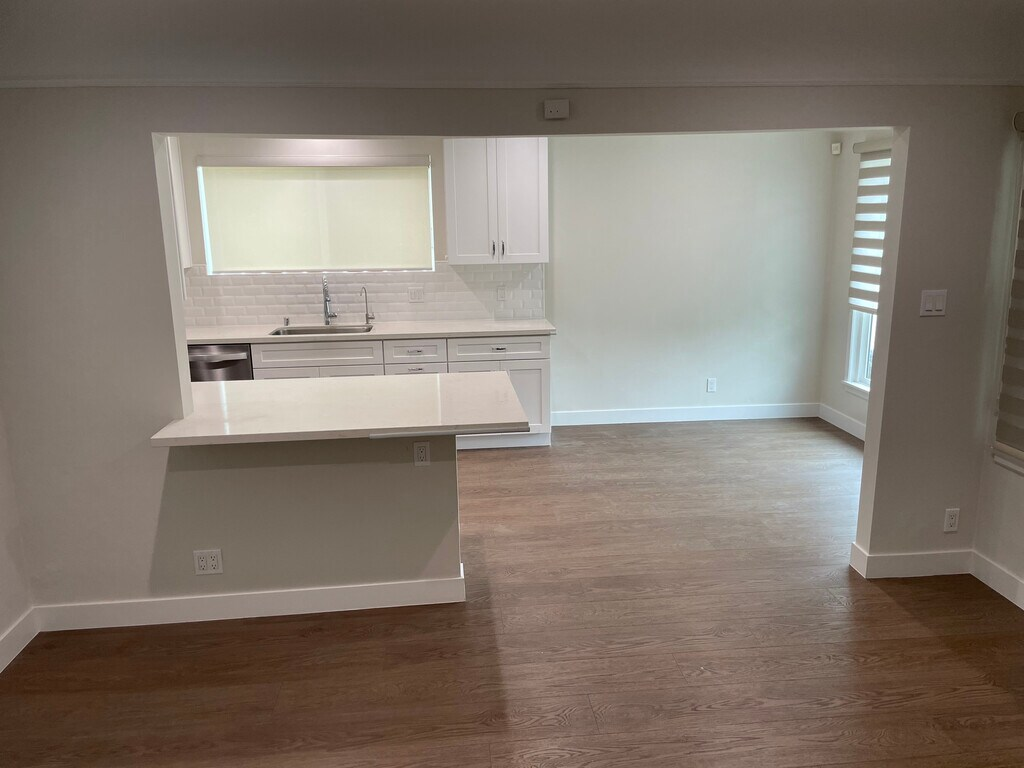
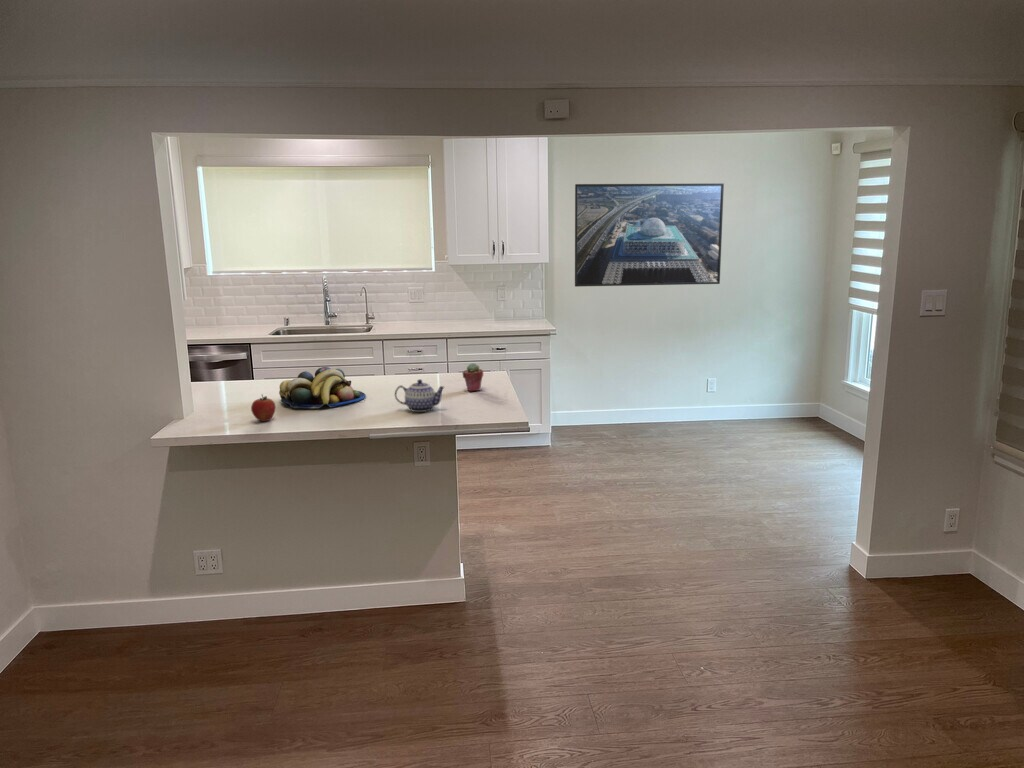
+ teapot (419, 394)
+ apple (263, 407)
+ fruit bowl (323, 384)
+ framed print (648, 235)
+ potted succulent (473, 376)
